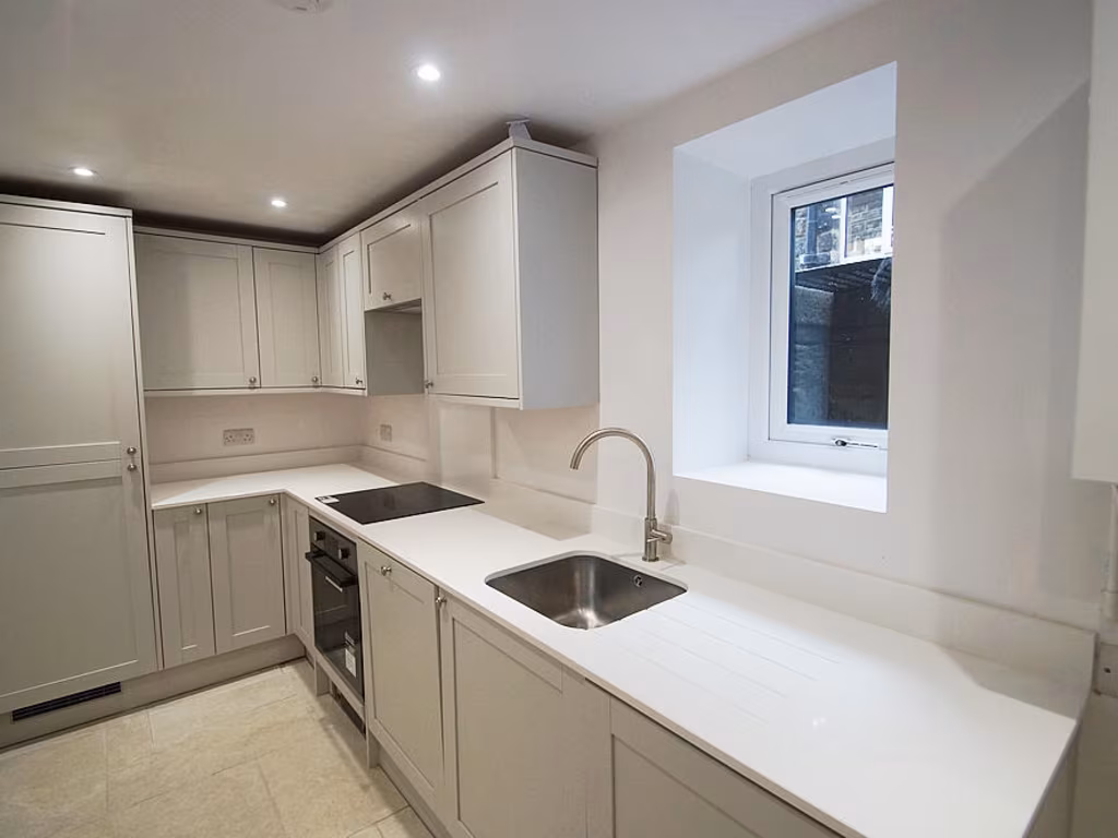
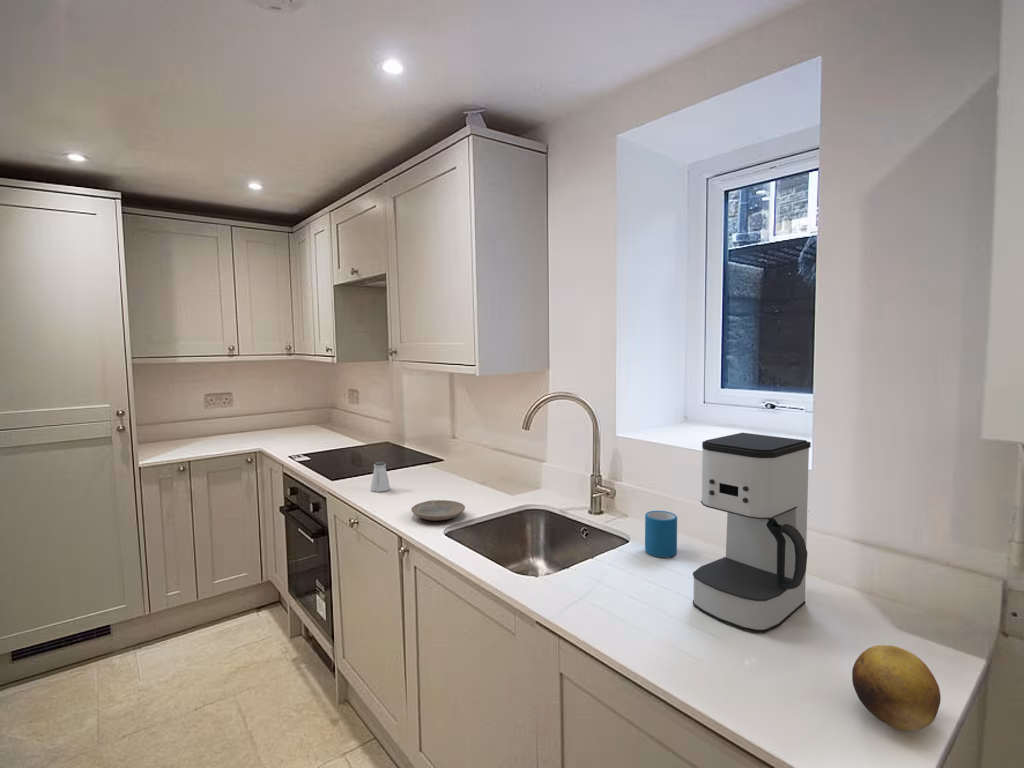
+ saltshaker (380, 475)
+ fruit (893, 684)
+ coffee maker (755, 526)
+ mug (664, 531)
+ plate (438, 511)
